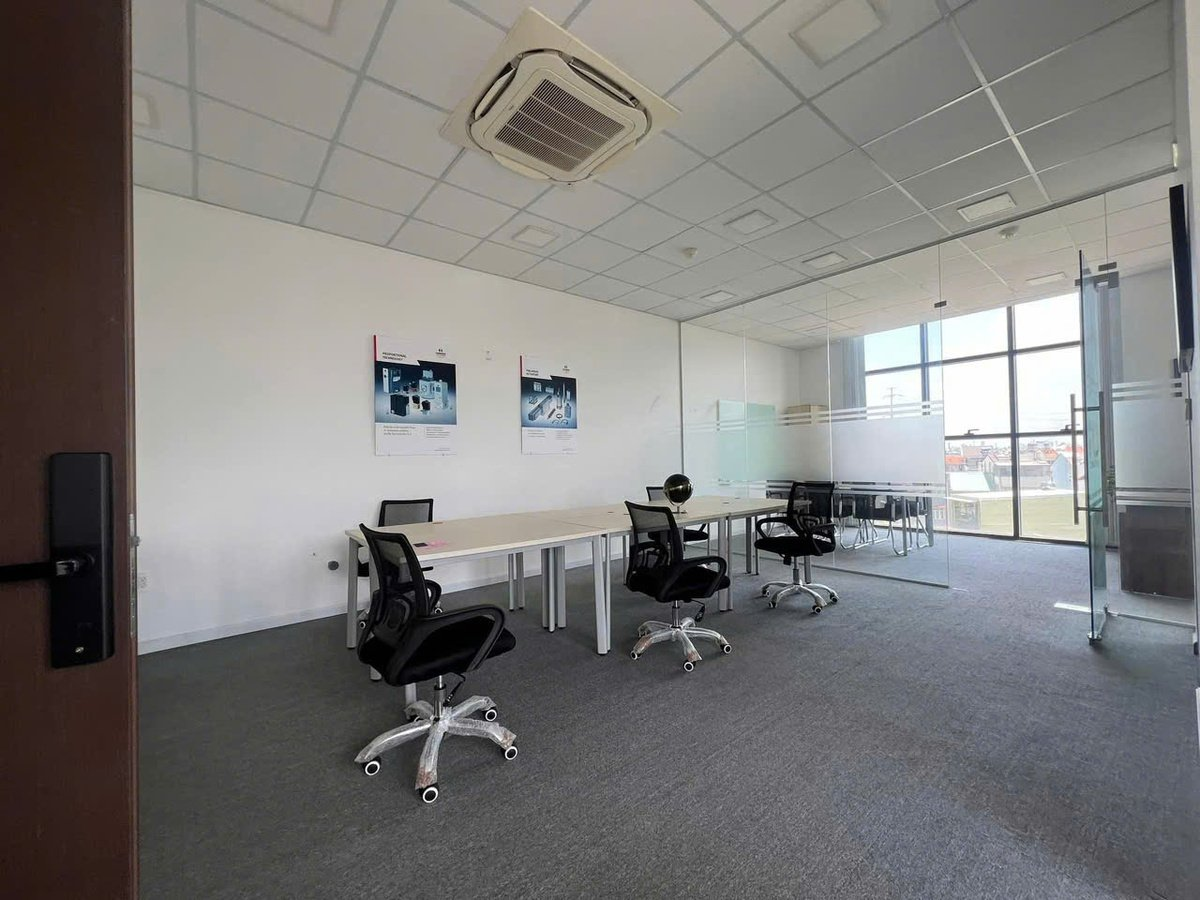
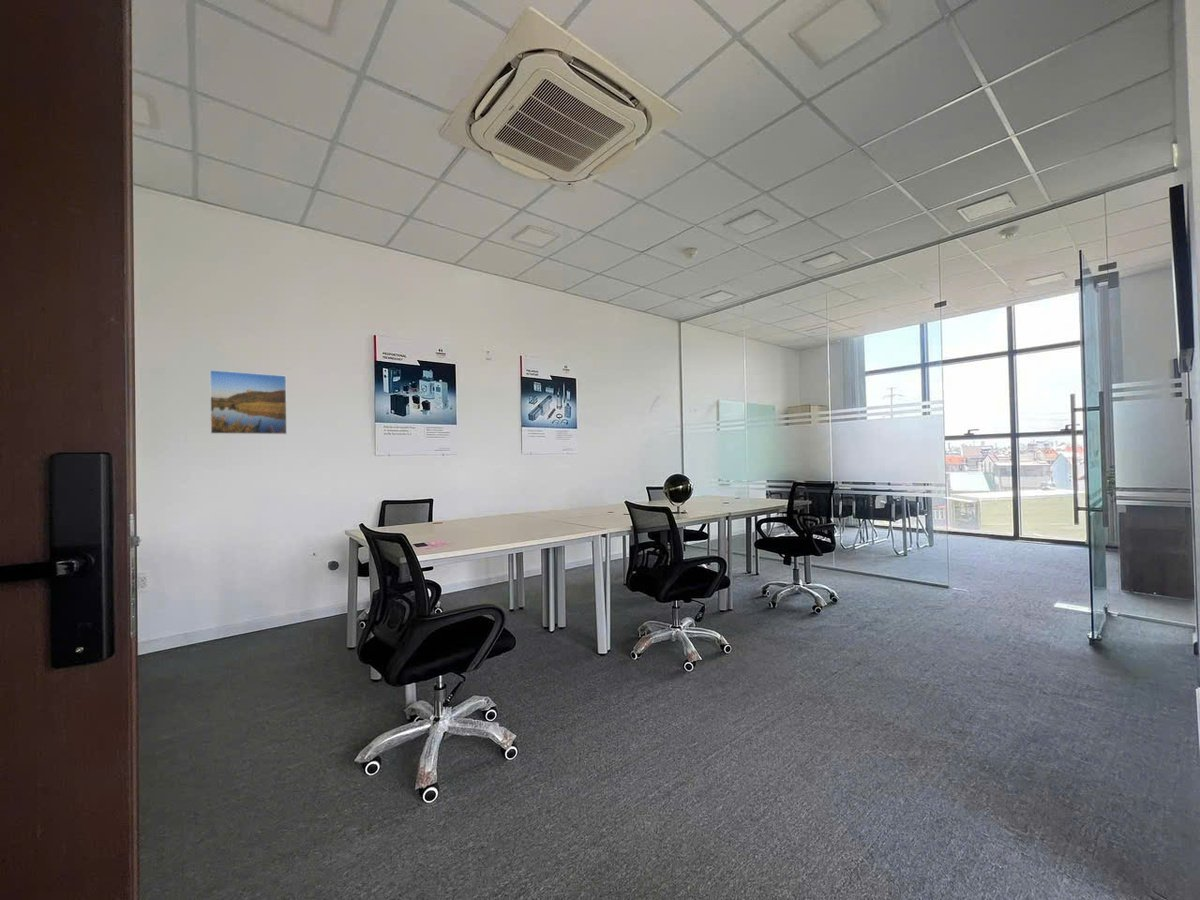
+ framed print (249, 403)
